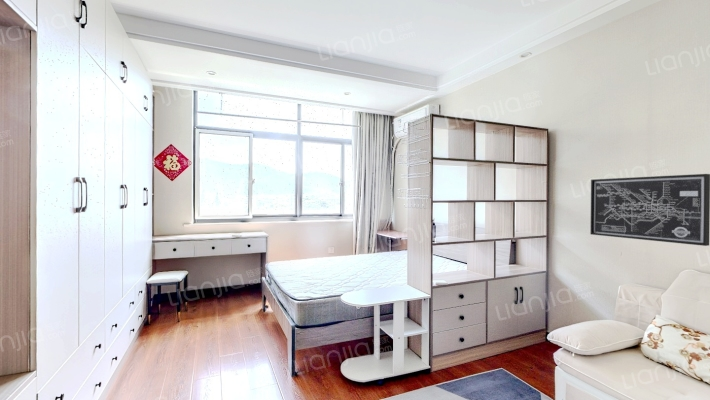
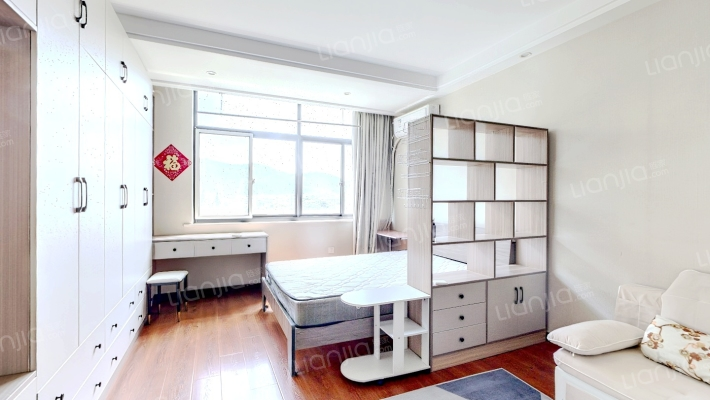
- wall art (642, 208)
